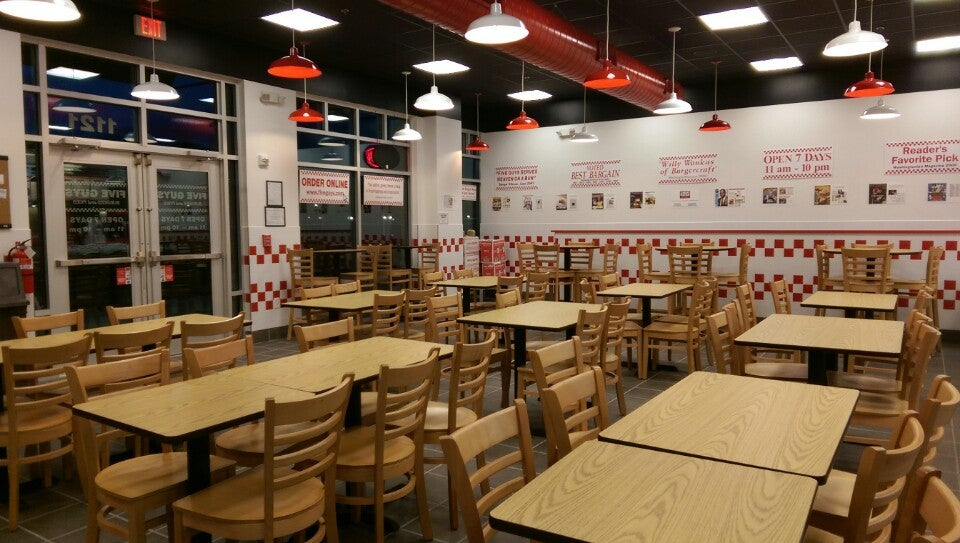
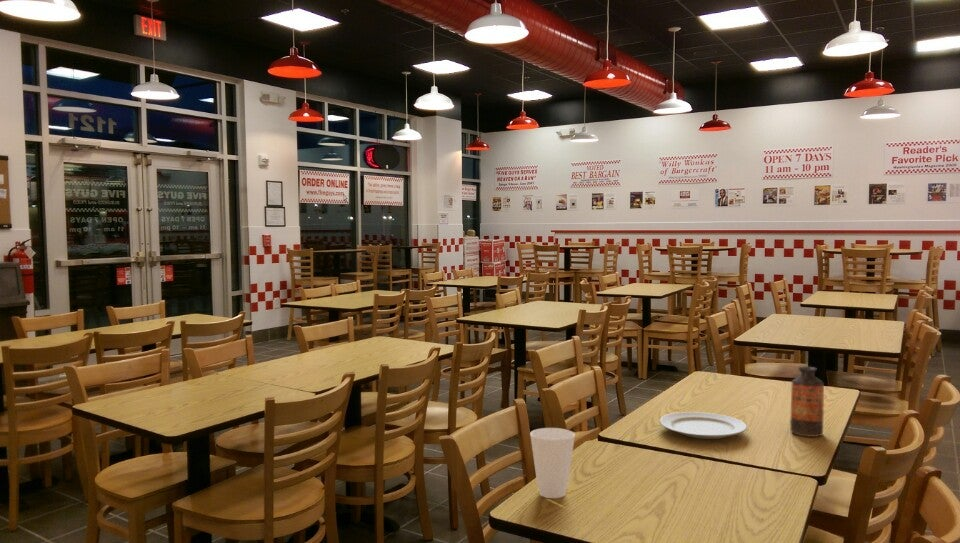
+ chinaware (702, 426)
+ cup (552, 463)
+ bottle (807, 400)
